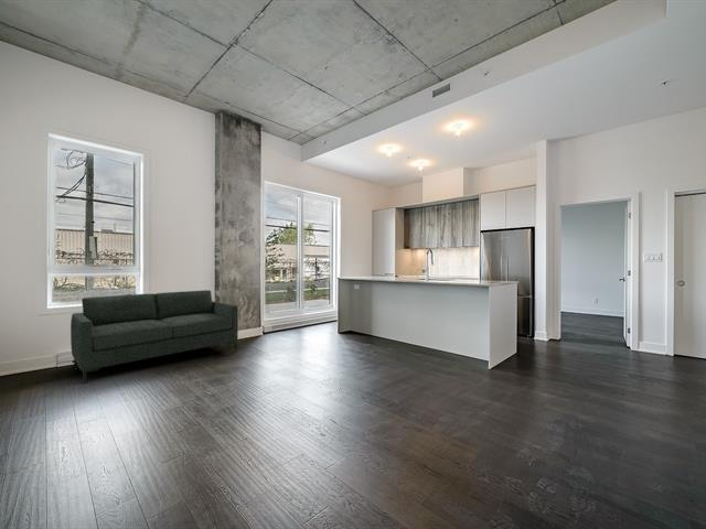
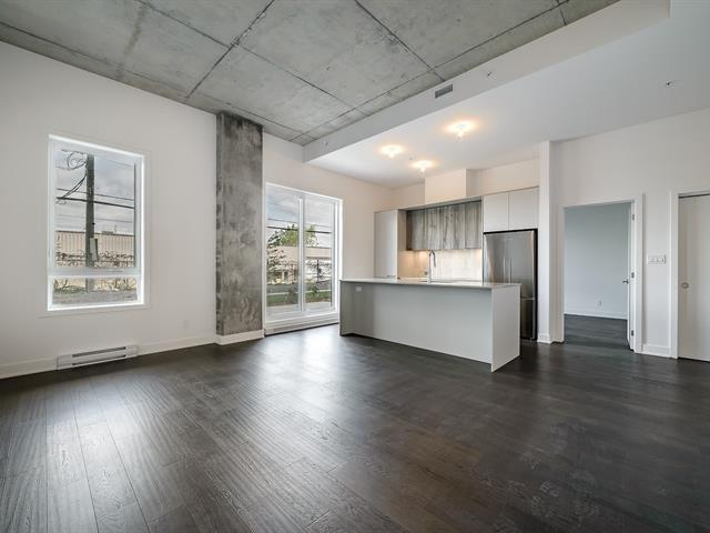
- sofa (162, 326)
